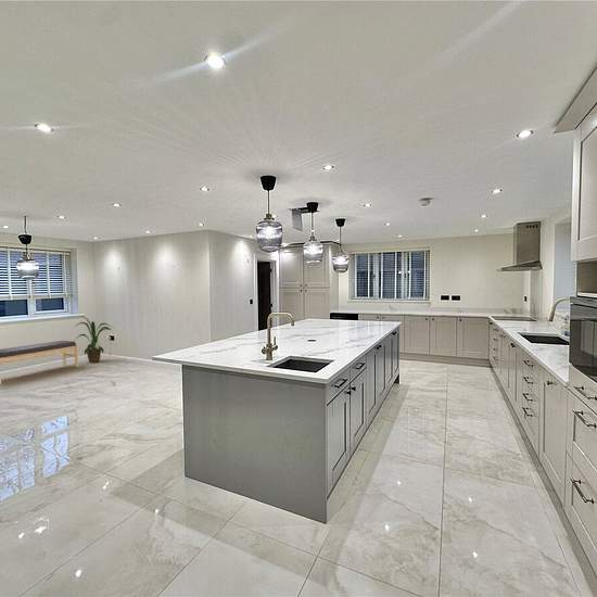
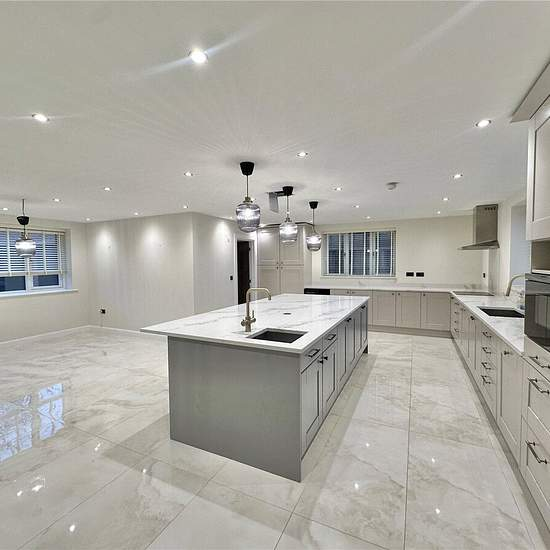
- bench (34, 357)
- house plant (96, 339)
